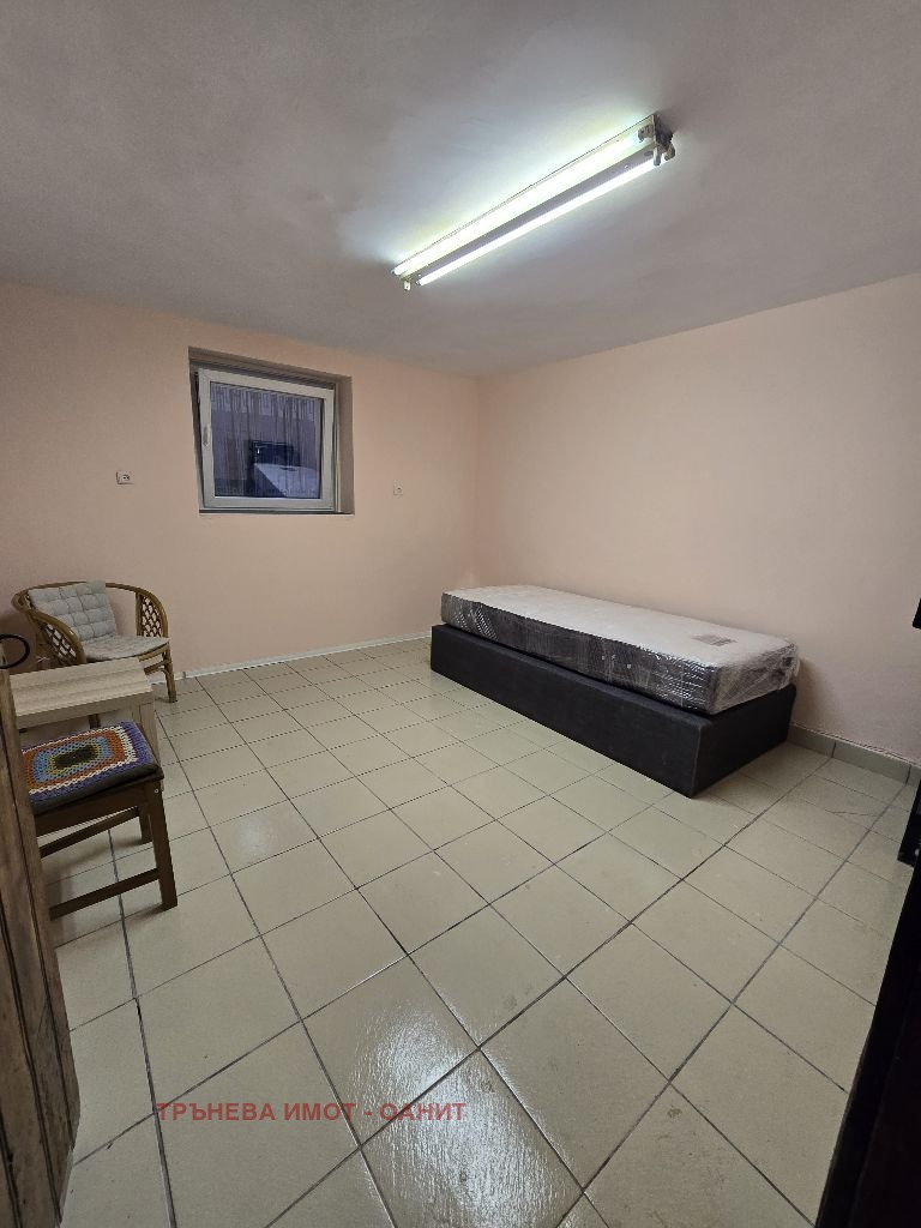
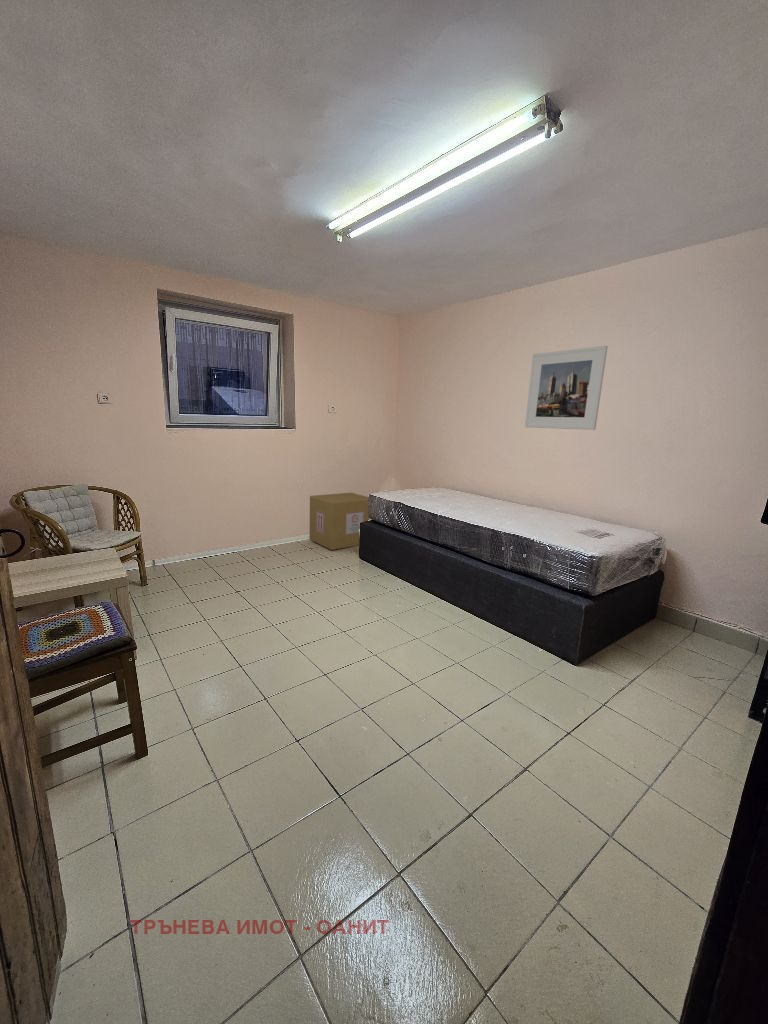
+ cardboard box (342, 519)
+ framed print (562, 390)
